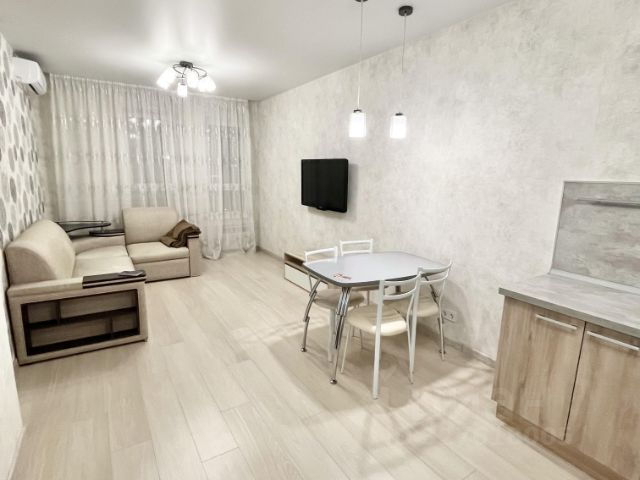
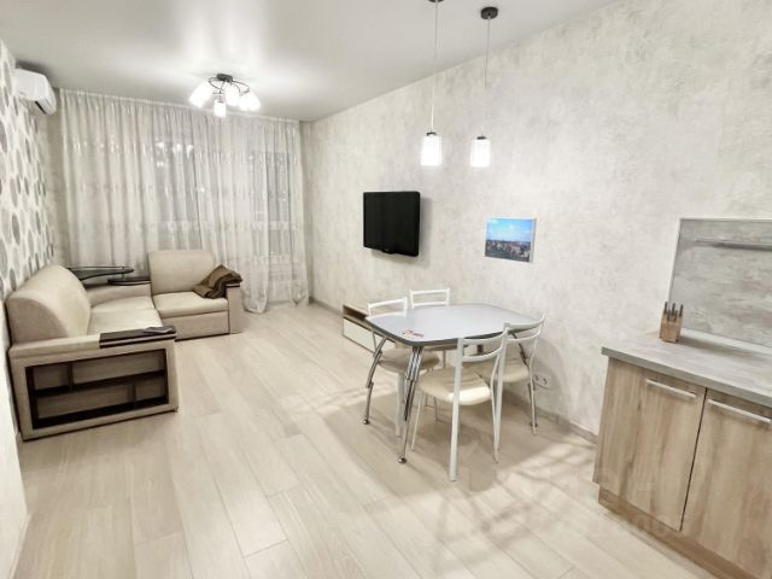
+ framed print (508, 239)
+ knife block (672, 318)
